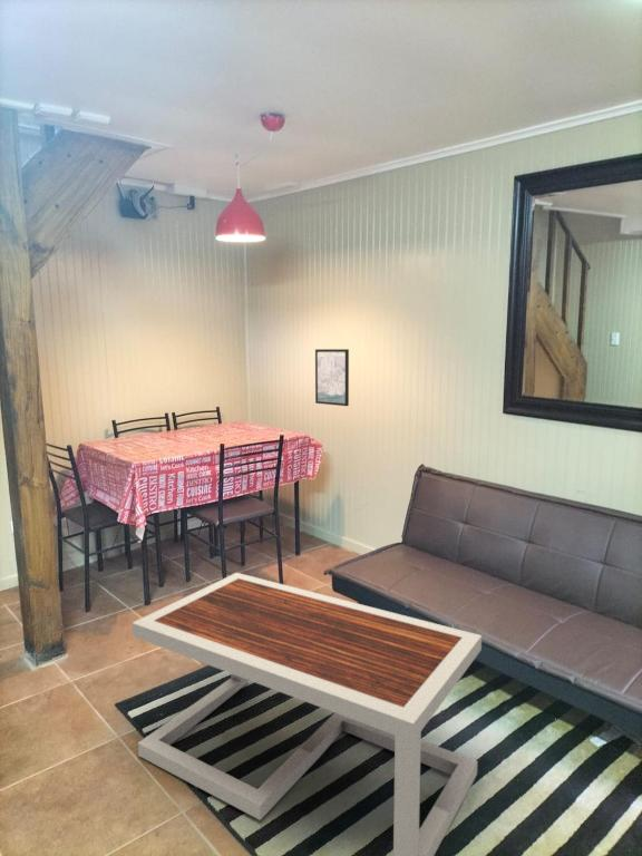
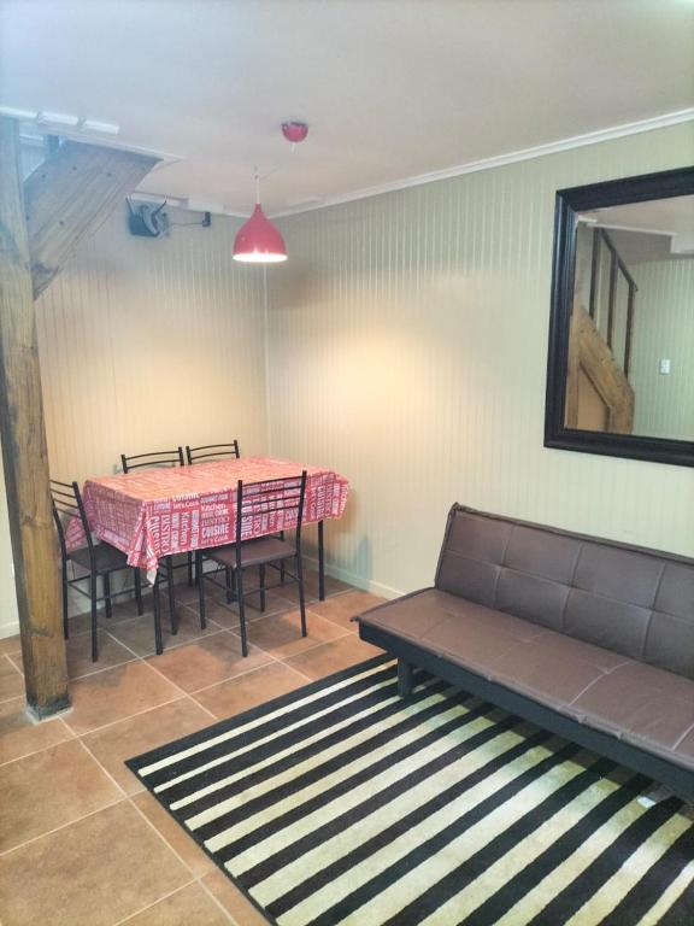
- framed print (331, 377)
- coffee table (303, 698)
